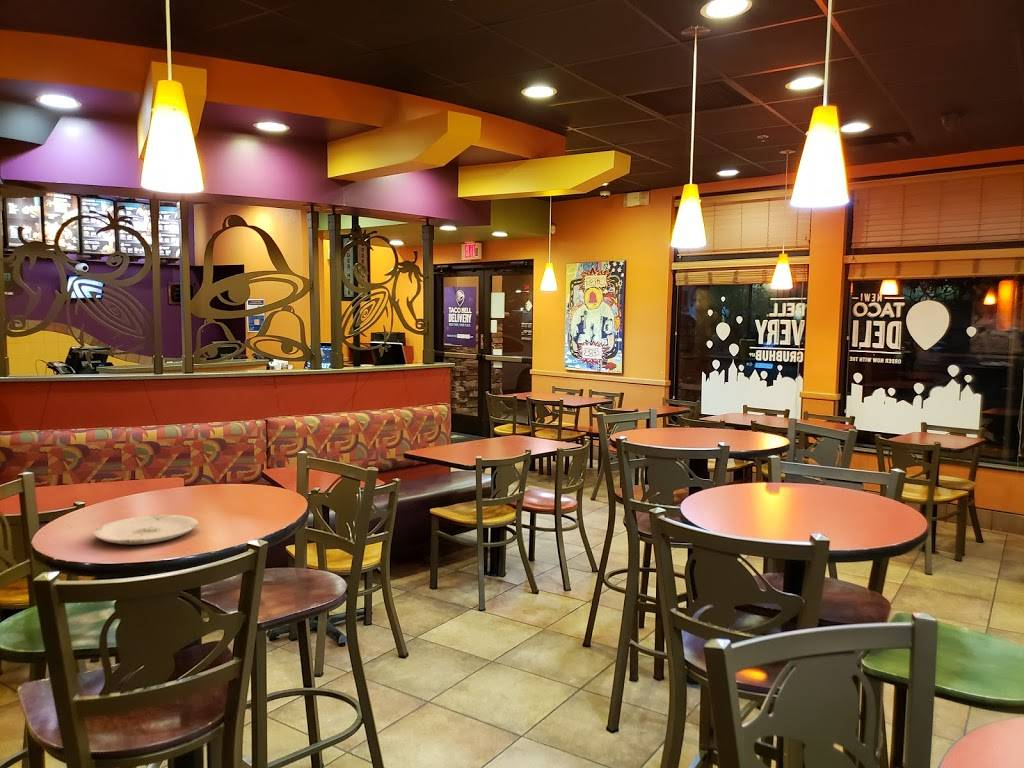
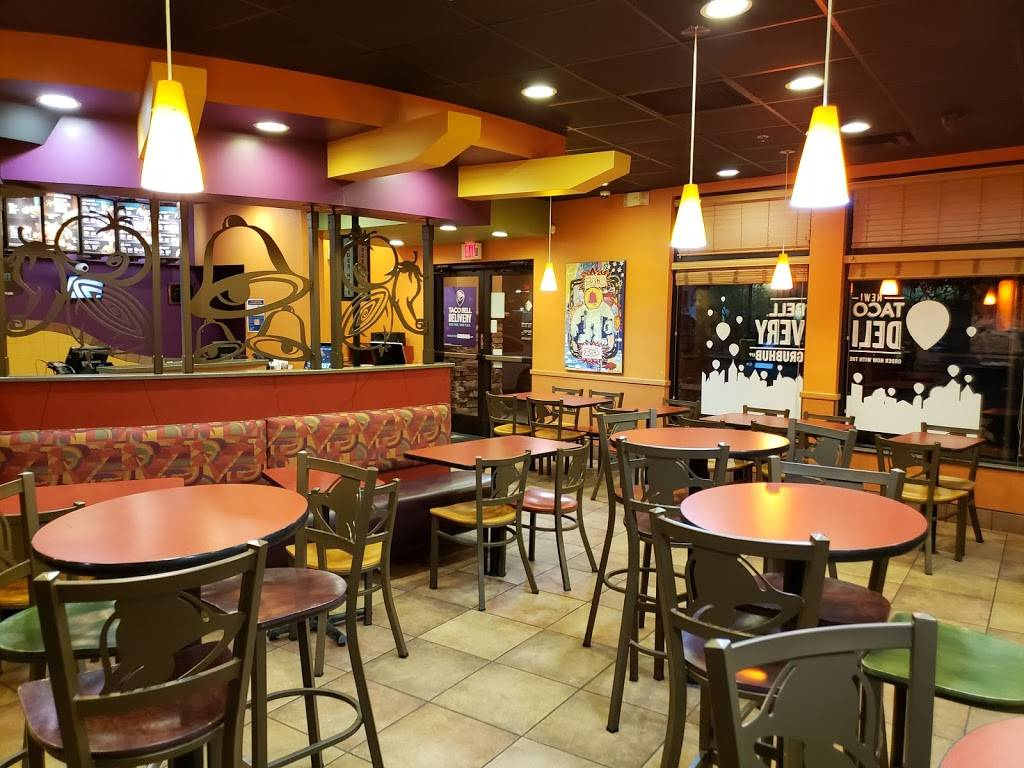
- plate (147, 530)
